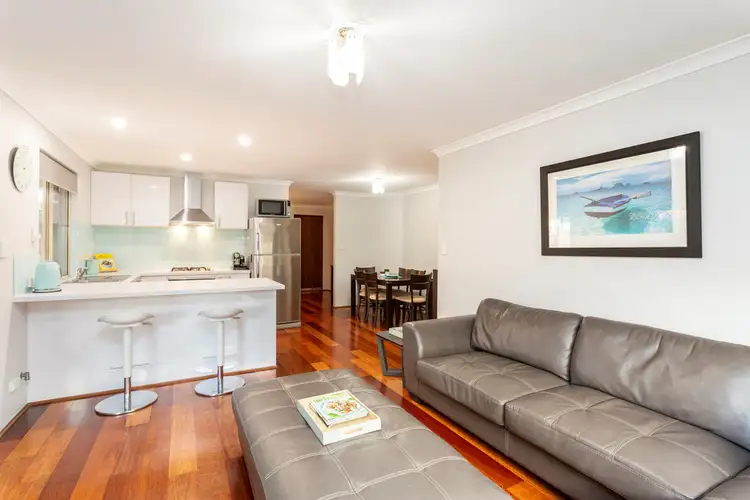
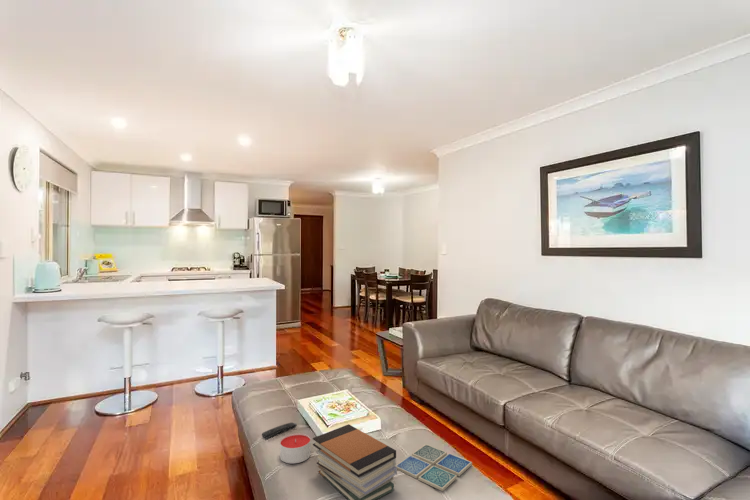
+ drink coaster (433, 465)
+ remote control (280, 429)
+ book stack (354, 463)
+ candle (295, 447)
